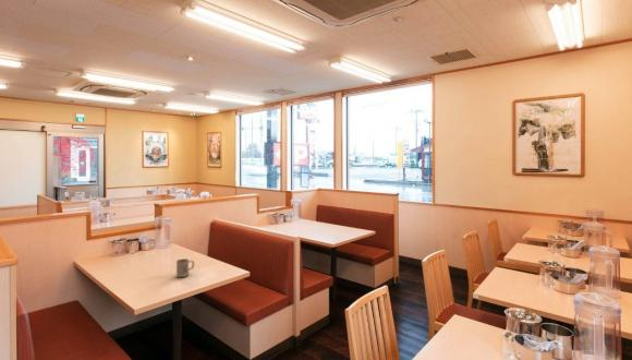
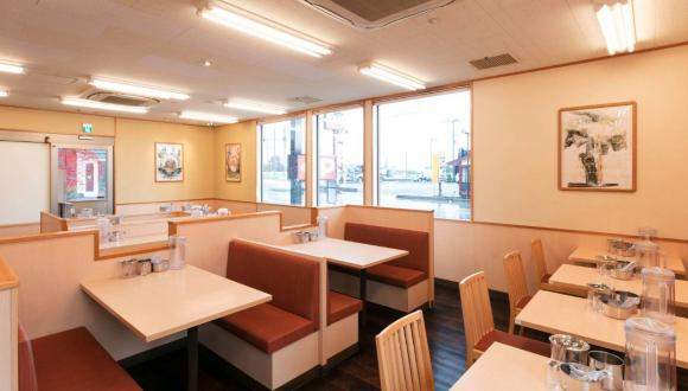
- mug (185, 267)
